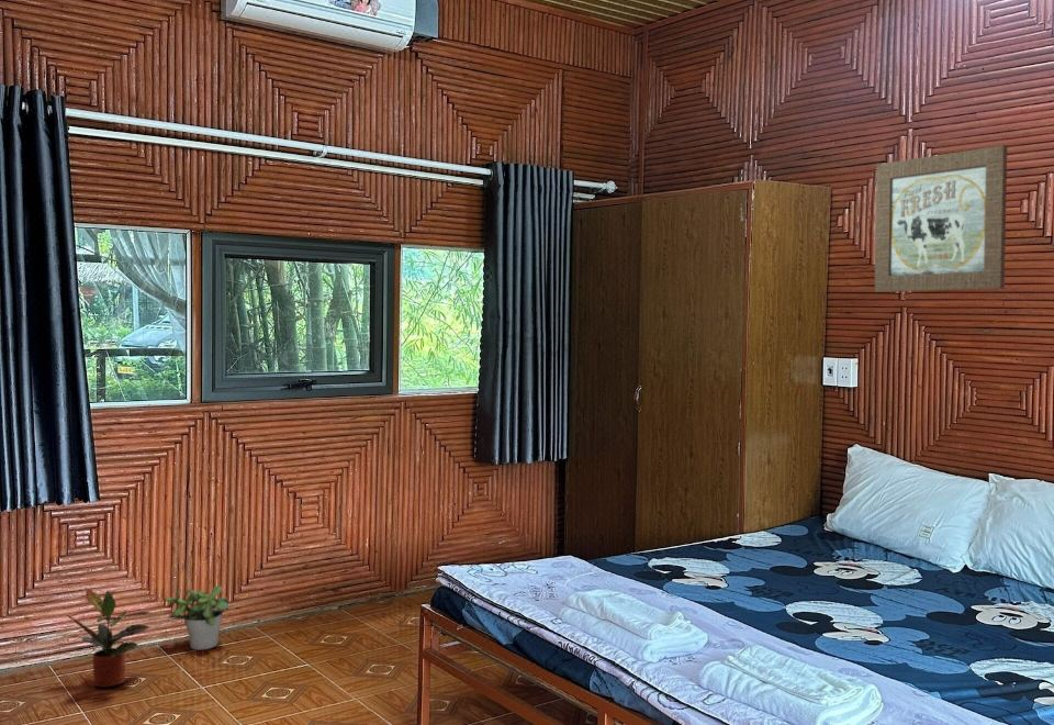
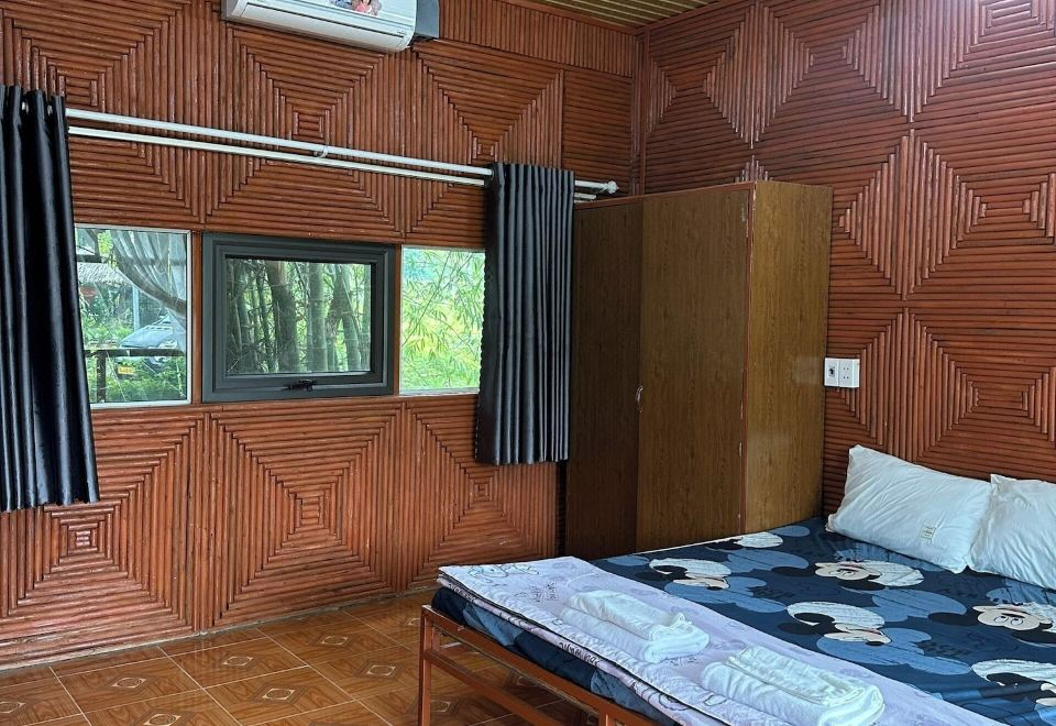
- potted plant (198, 617)
- potted plant (112, 638)
- wall art (937, 223)
